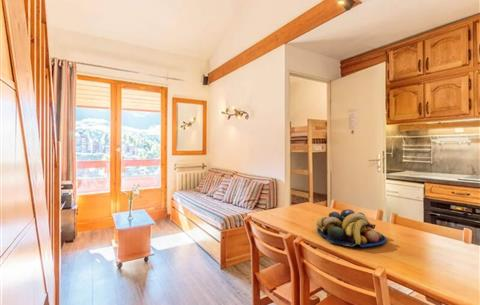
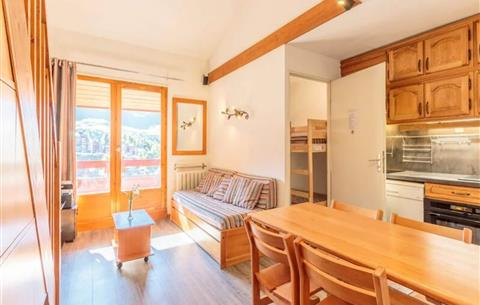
- fruit bowl (350, 223)
